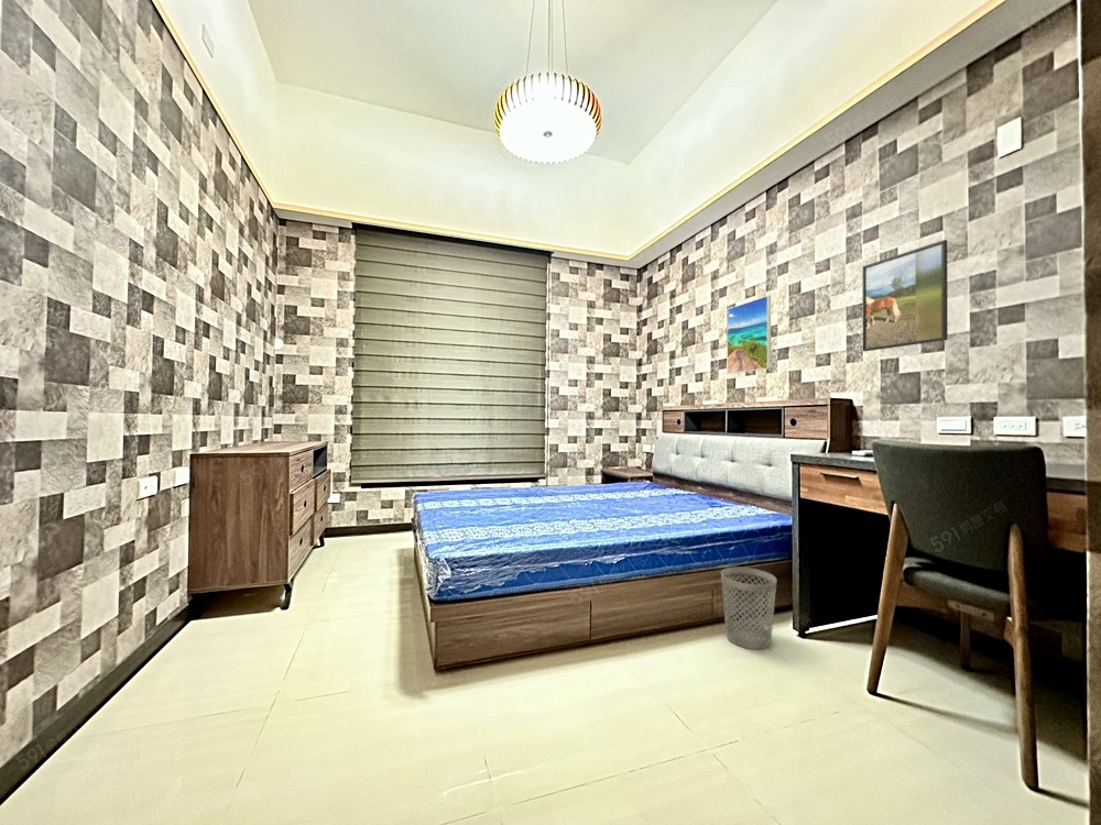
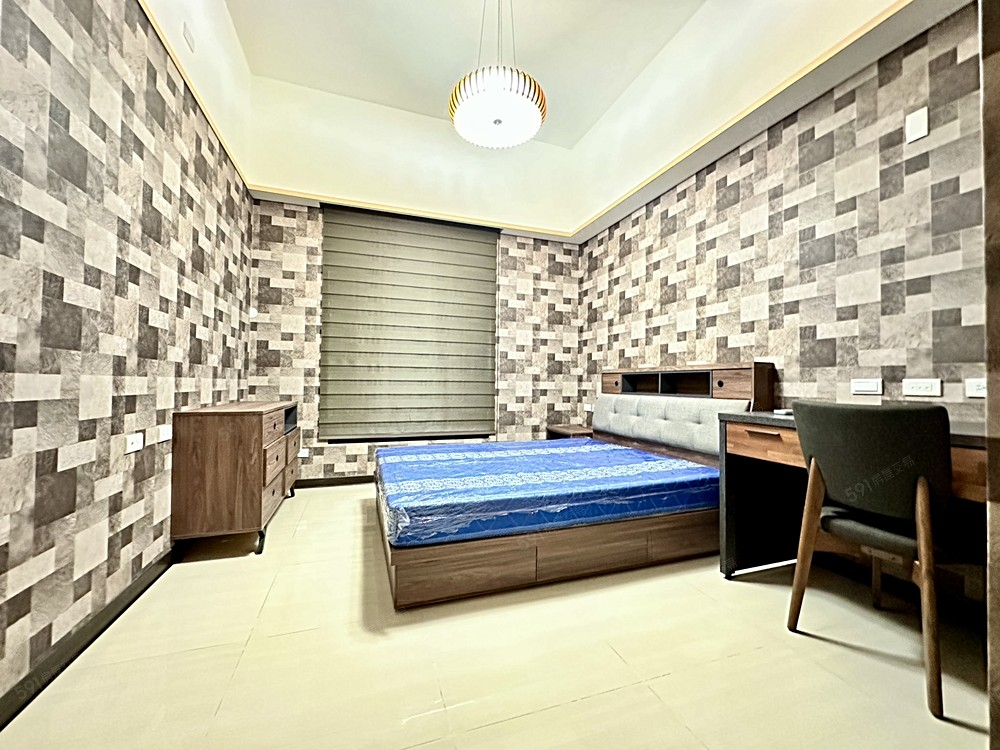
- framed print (748, 337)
- wastebasket (748, 607)
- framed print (901, 299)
